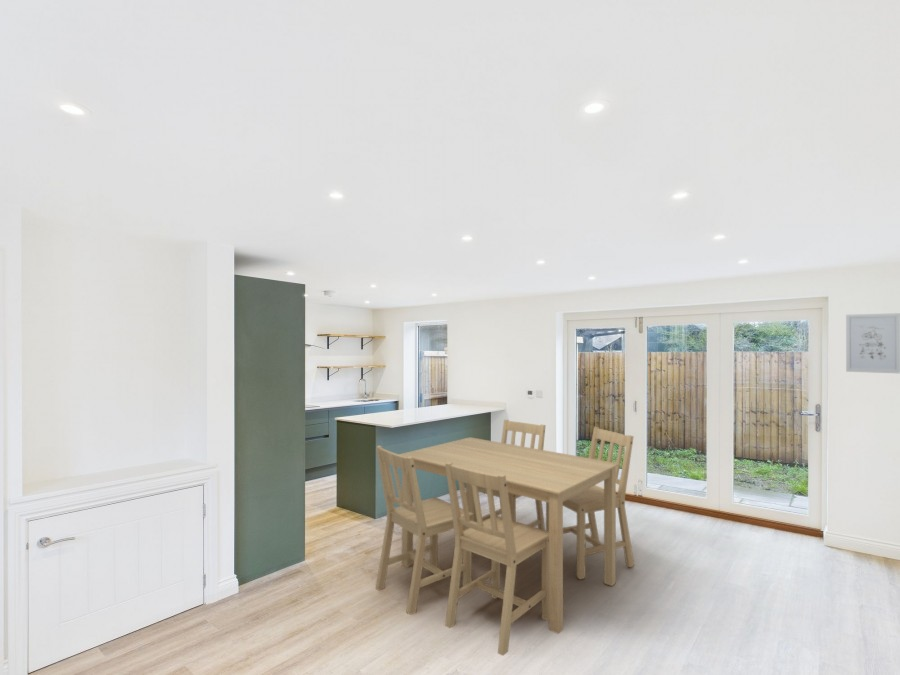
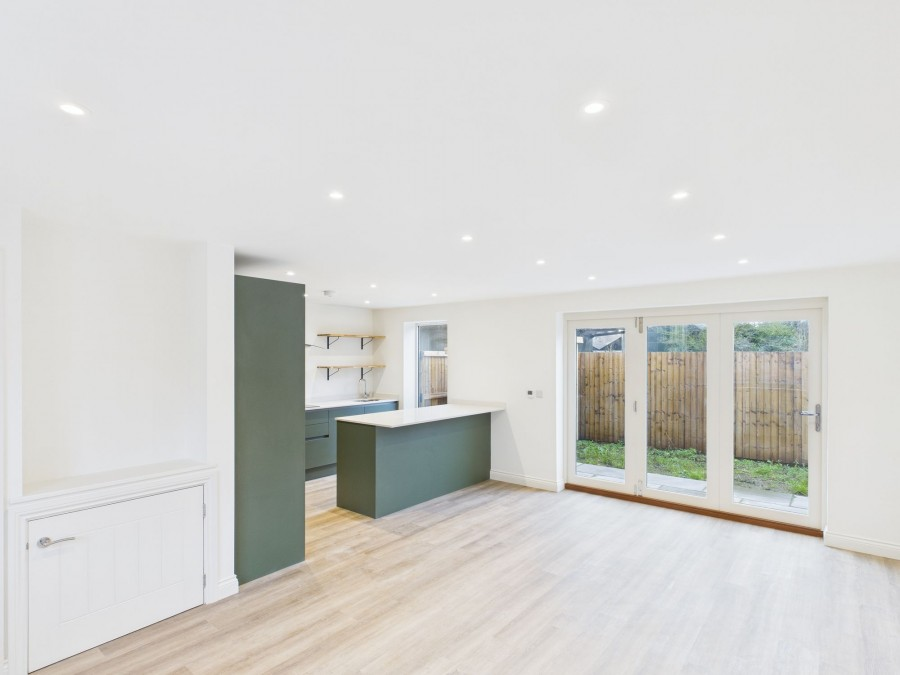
- wall art (872, 343)
- kitchen table (507, 505)
